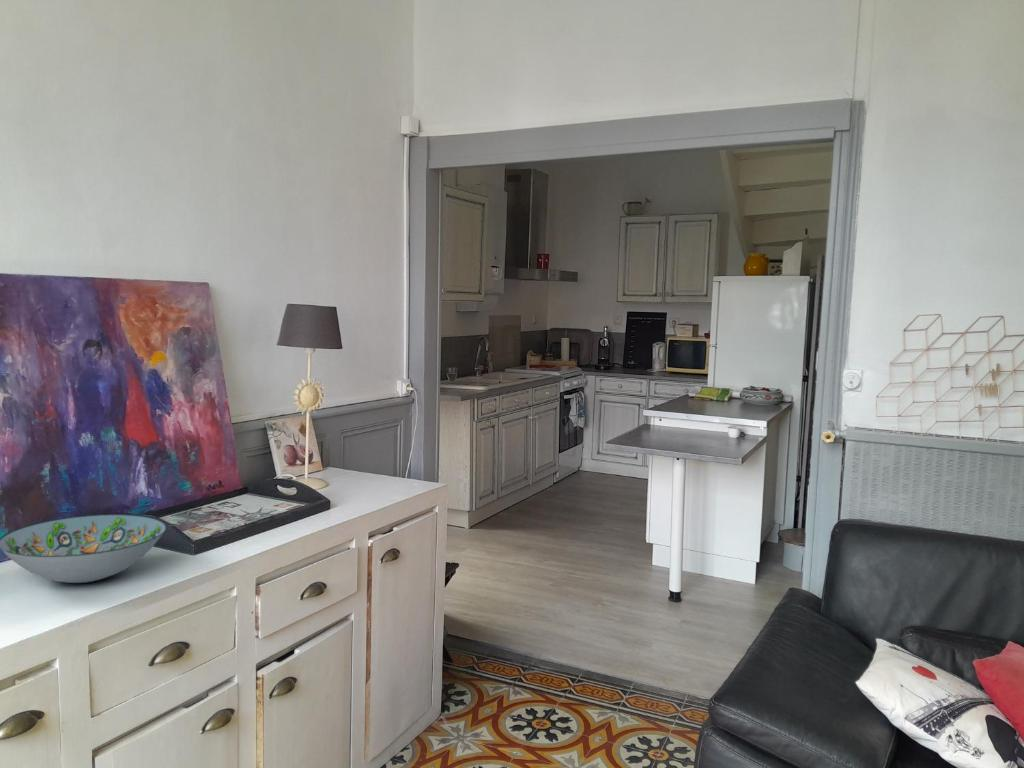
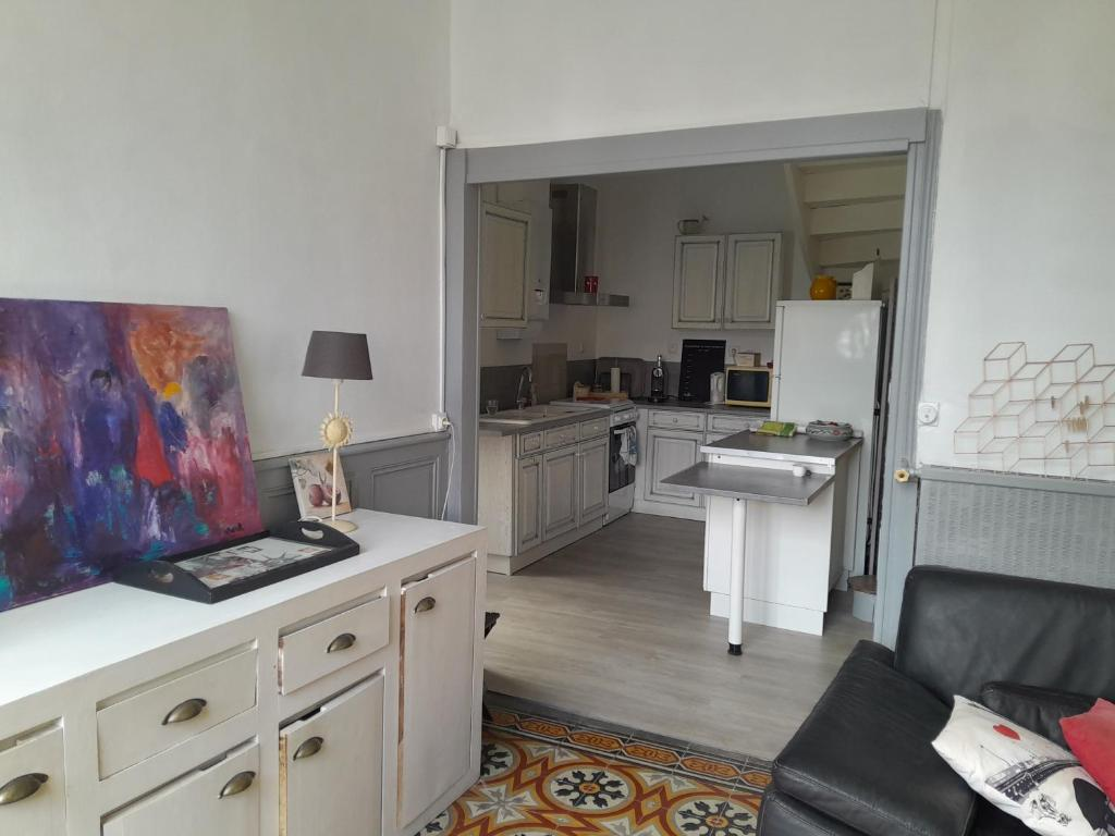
- decorative bowl (86, 553)
